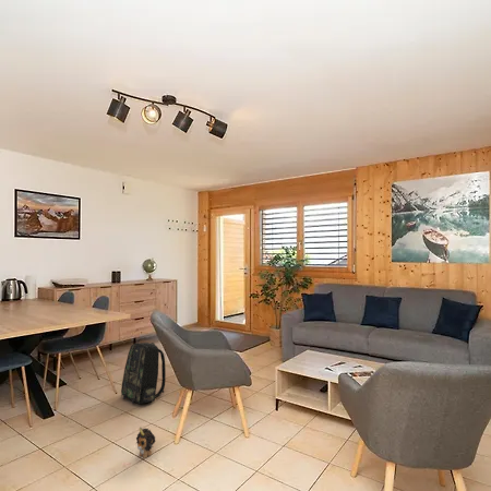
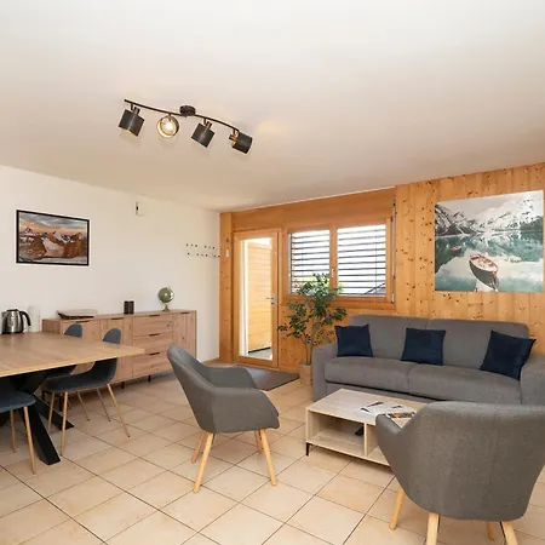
- plush toy (145, 440)
- backpack (144, 370)
